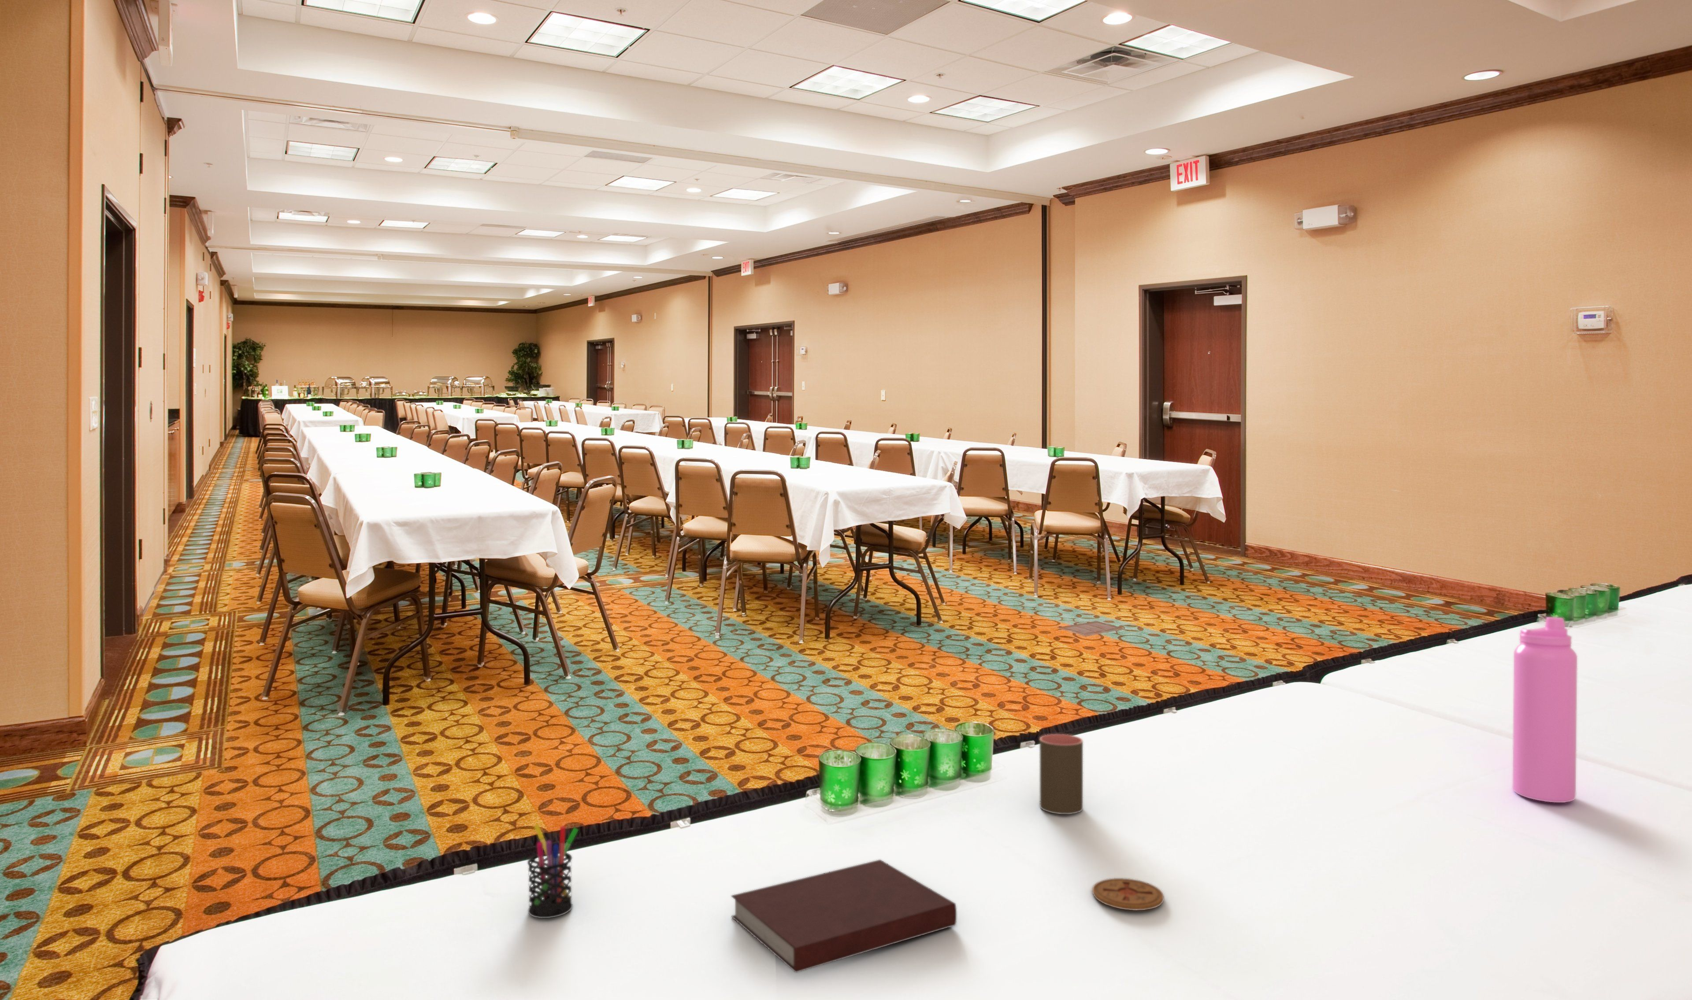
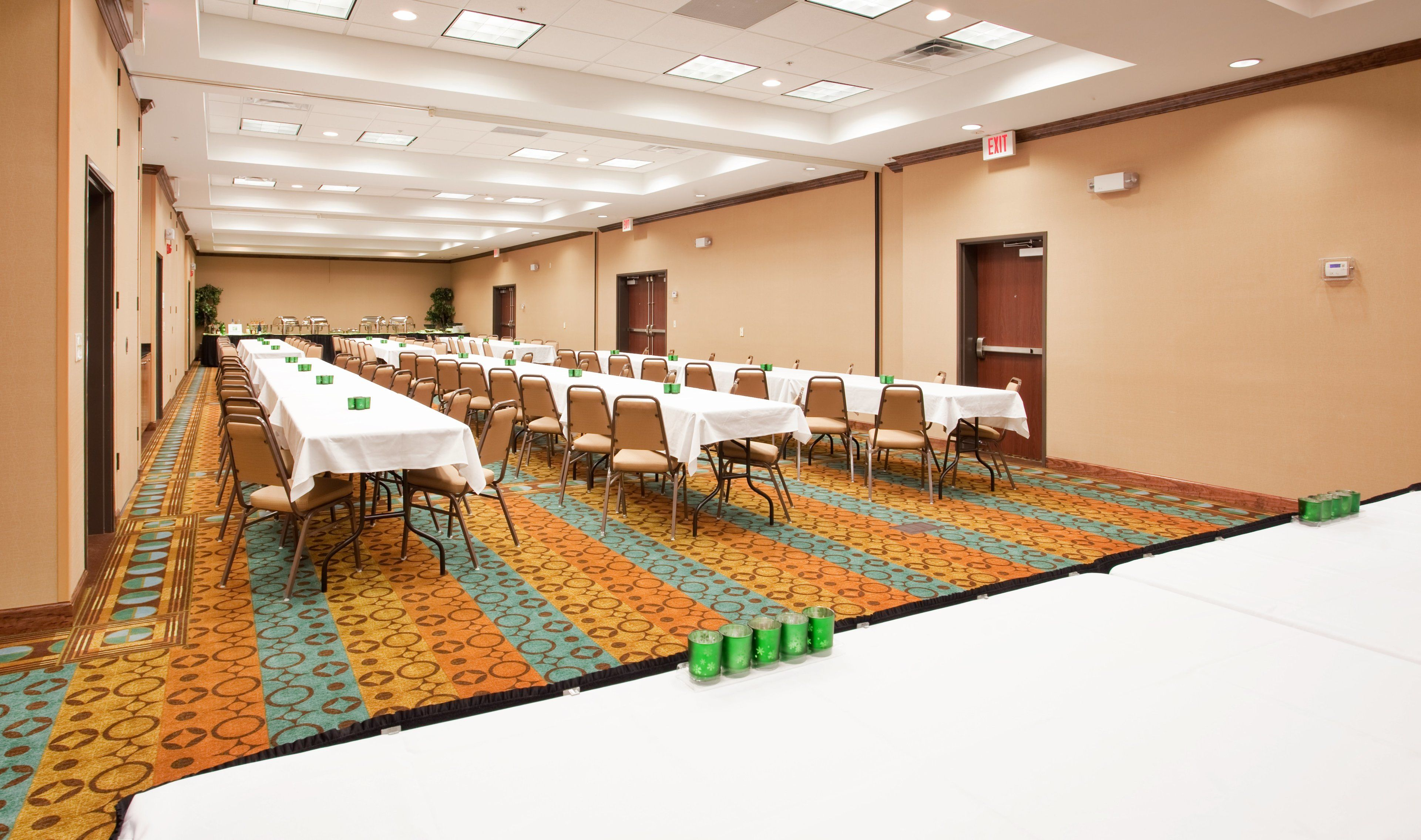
- notebook (843, 911)
- cup (1061, 774)
- coaster (1128, 893)
- pen holder (556, 864)
- water bottle (1544, 706)
